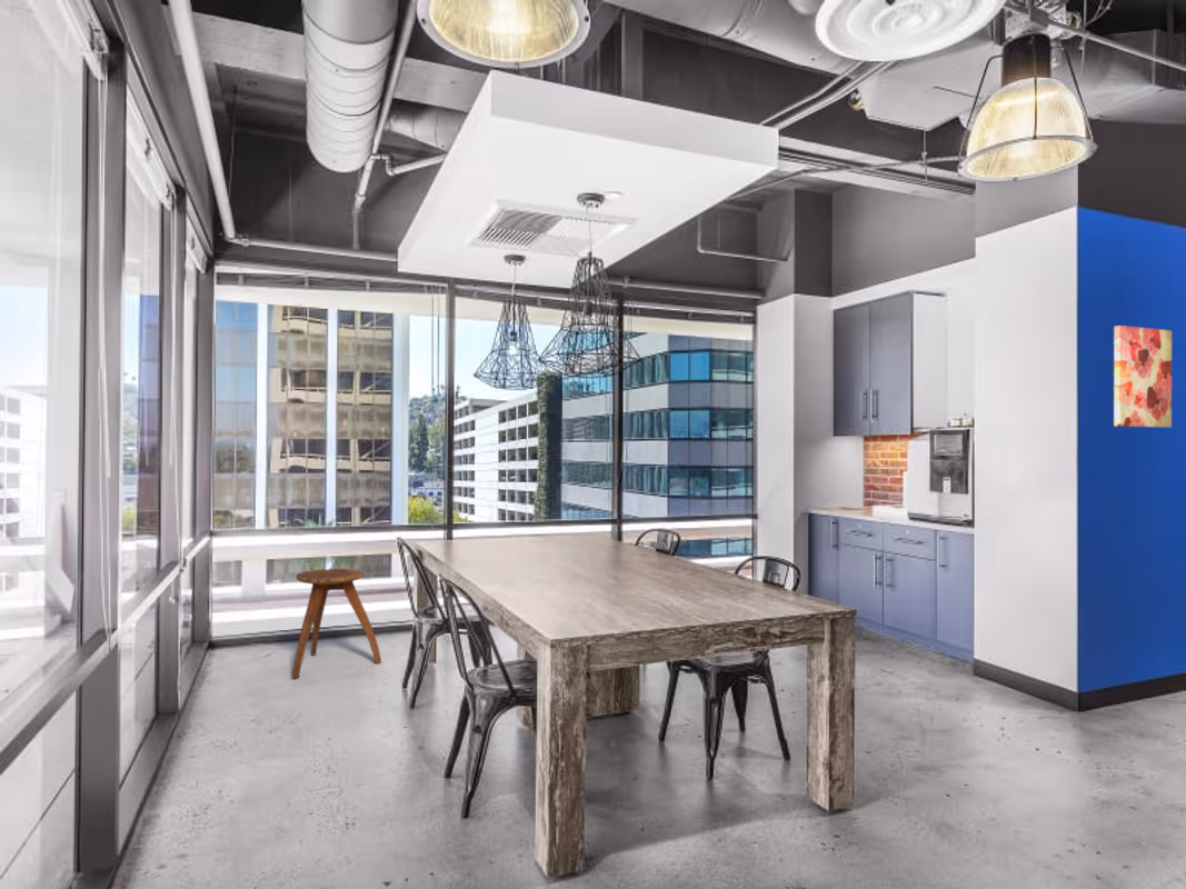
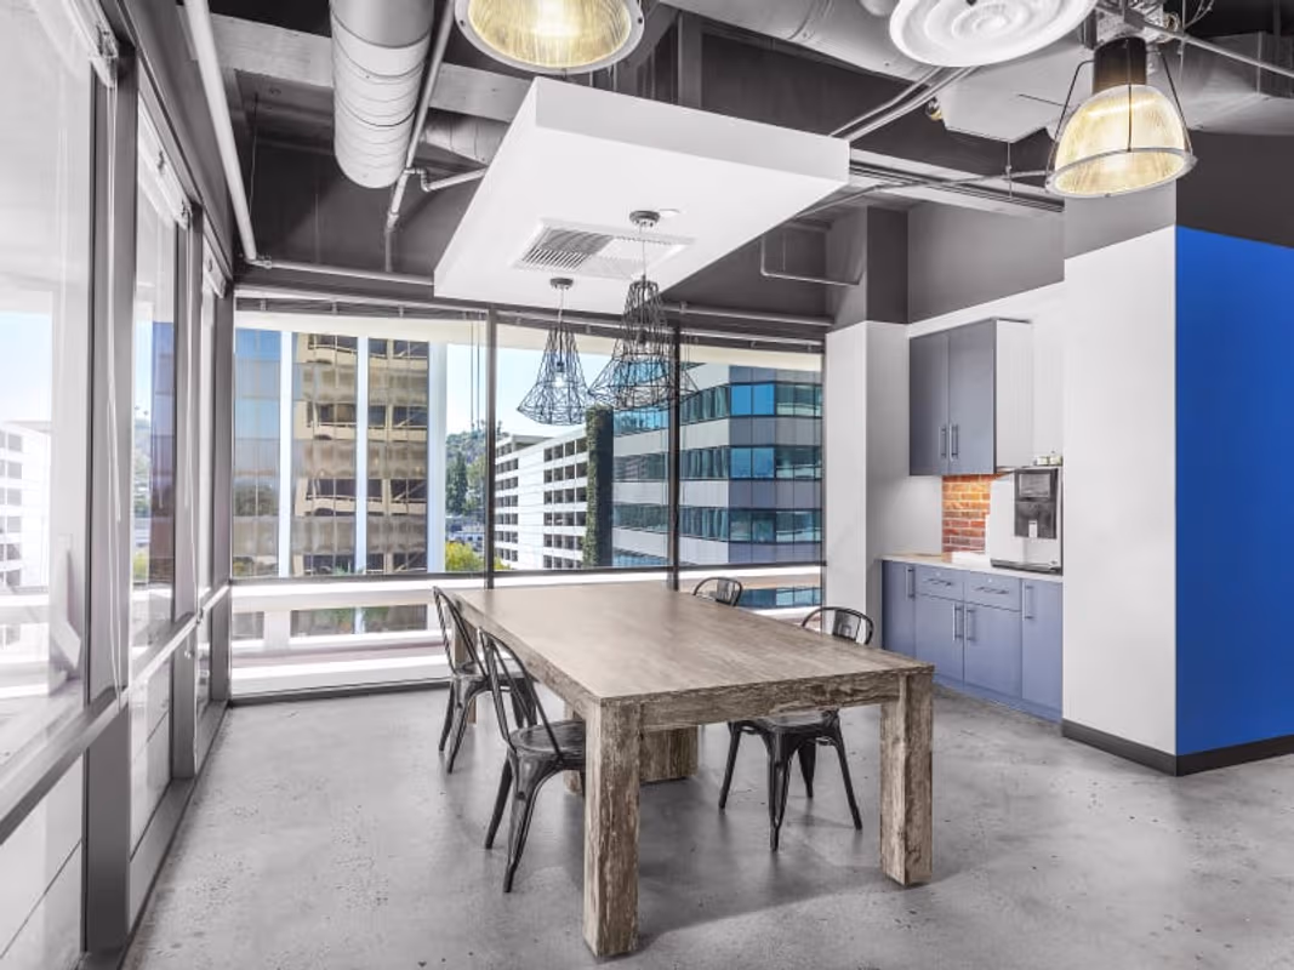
- wall art (1143, 377)
- stool (319, 620)
